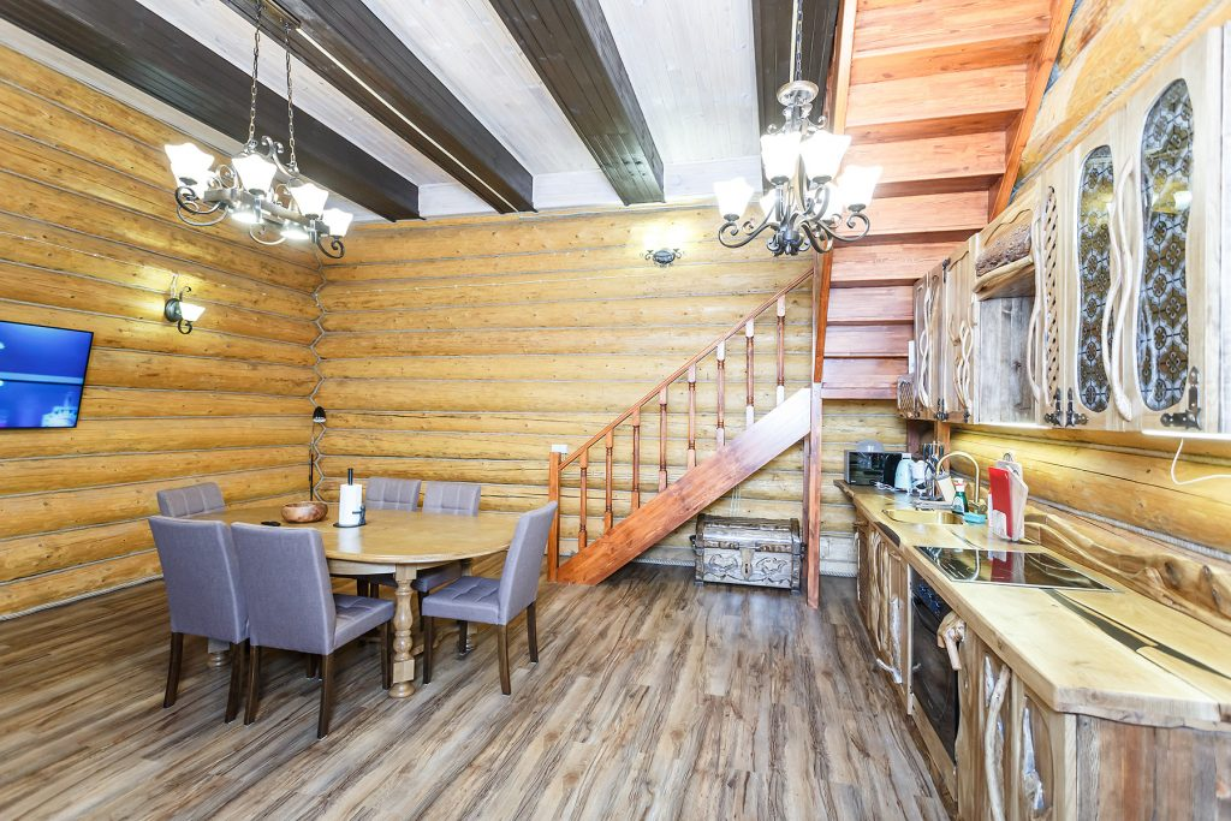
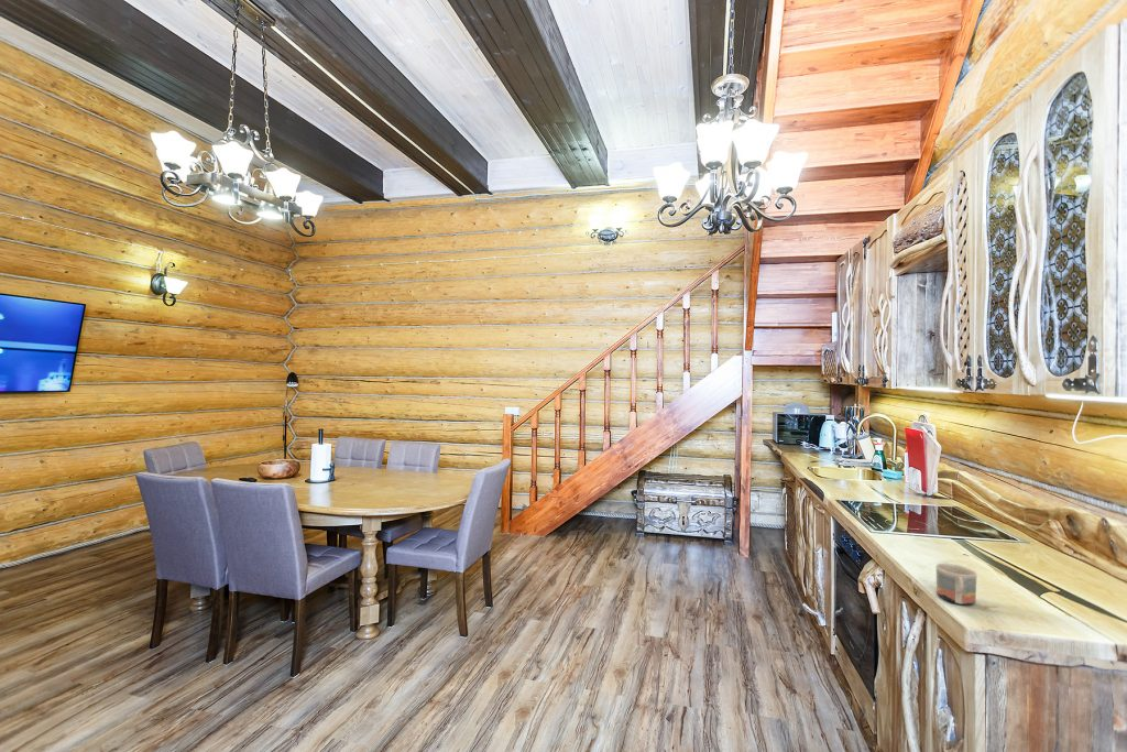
+ mug (956, 586)
